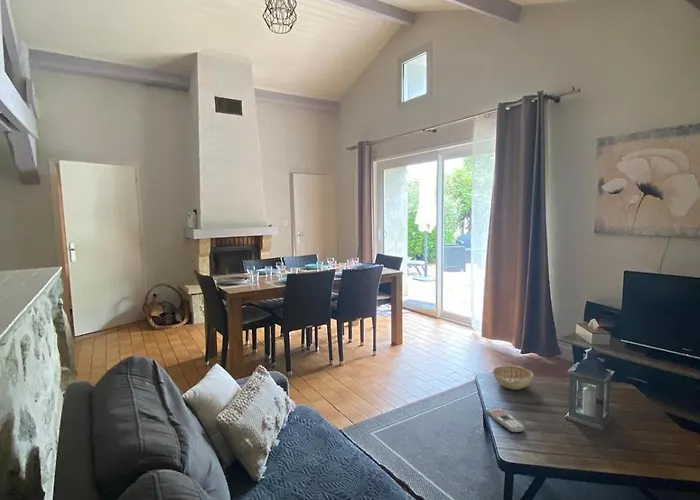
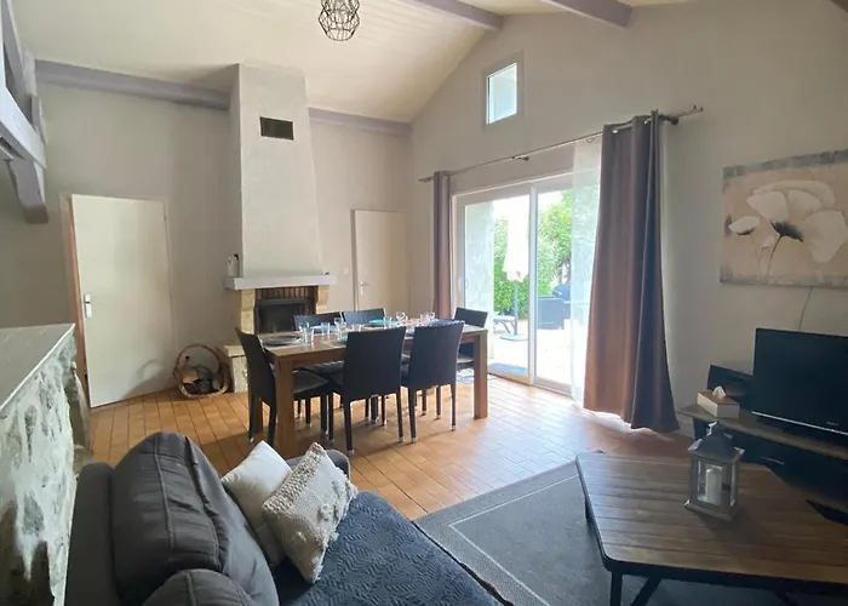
- decorative bowl (512, 378)
- remote control (505, 419)
